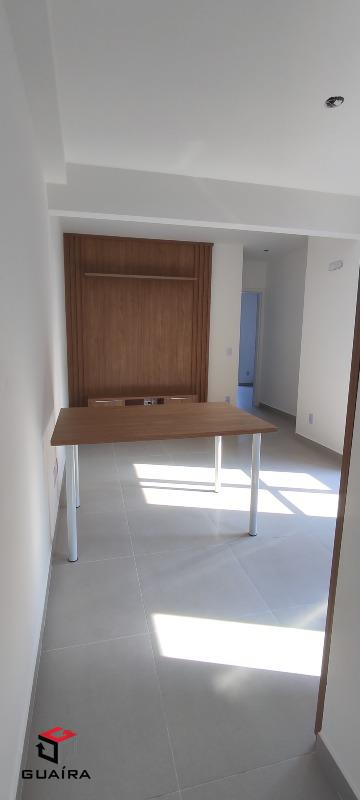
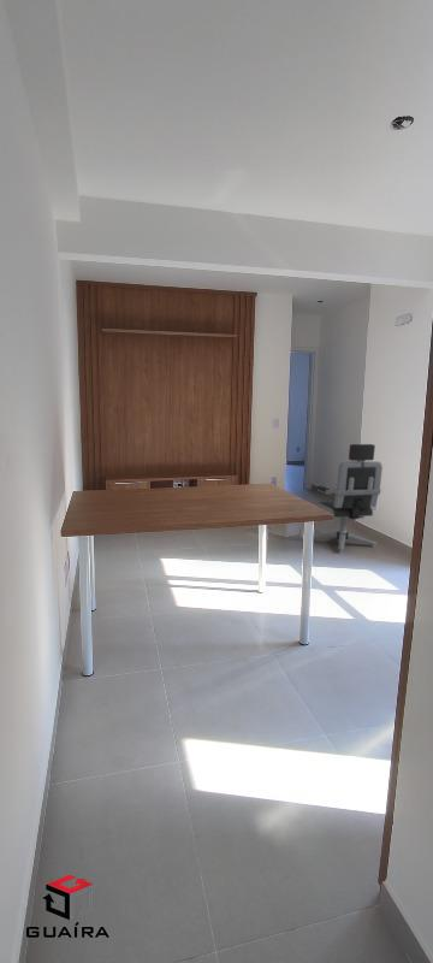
+ office chair (345, 494)
